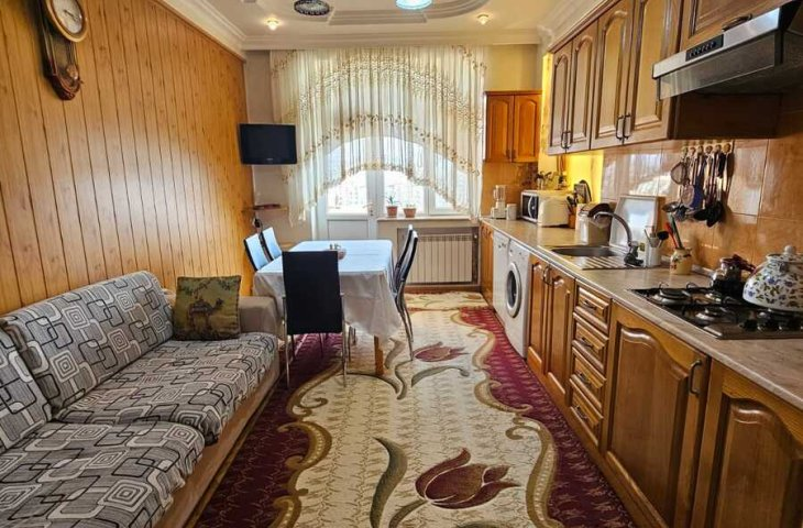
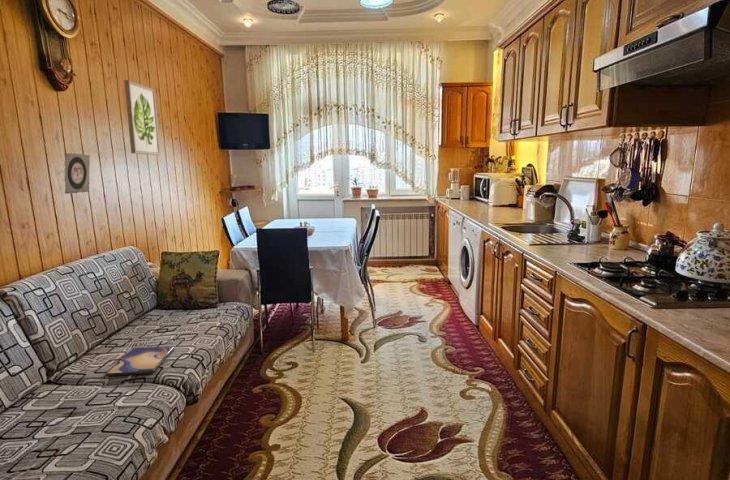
+ tablet (142, 360)
+ wall art (143, 120)
+ decorative plate (77, 173)
